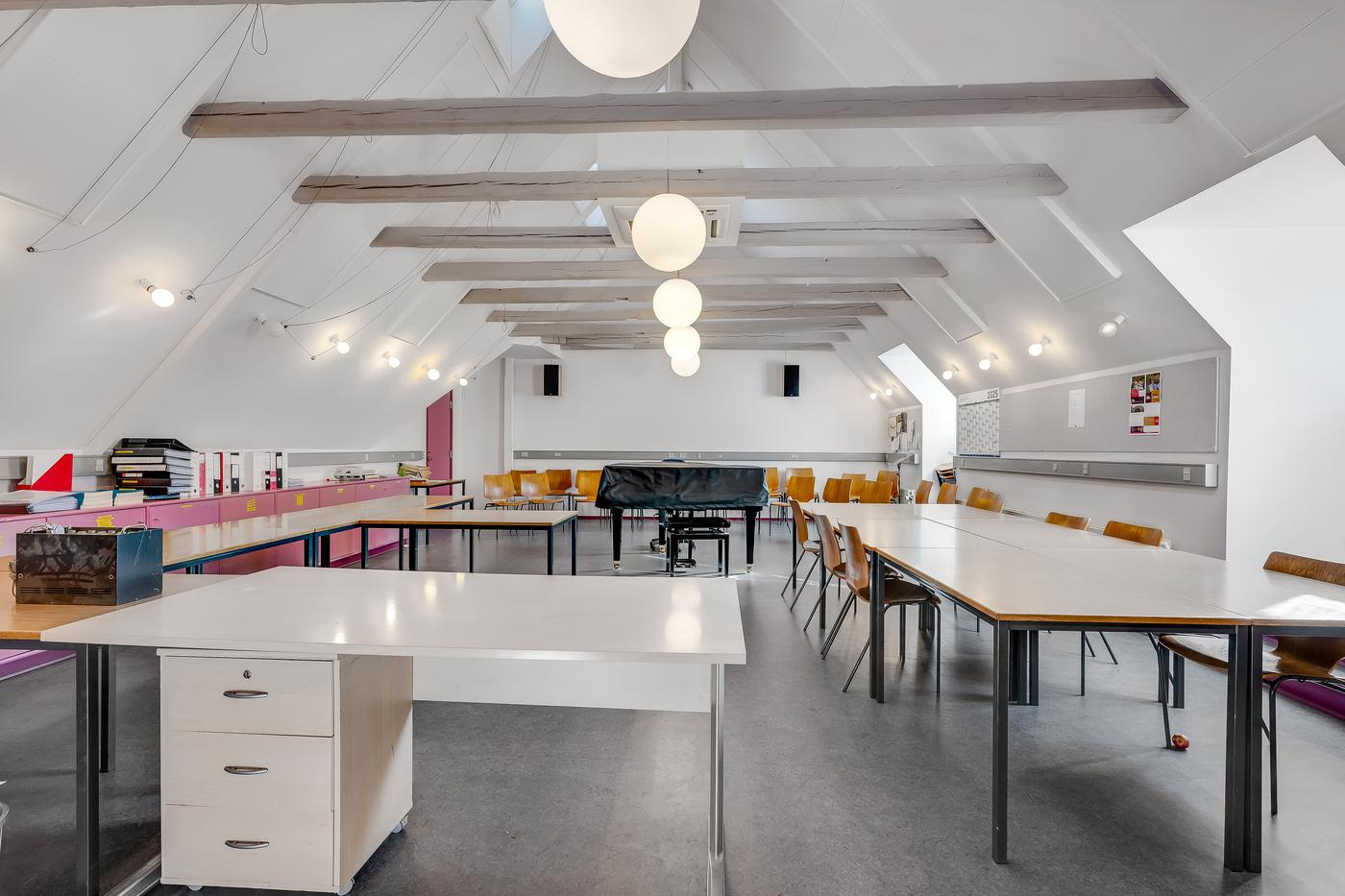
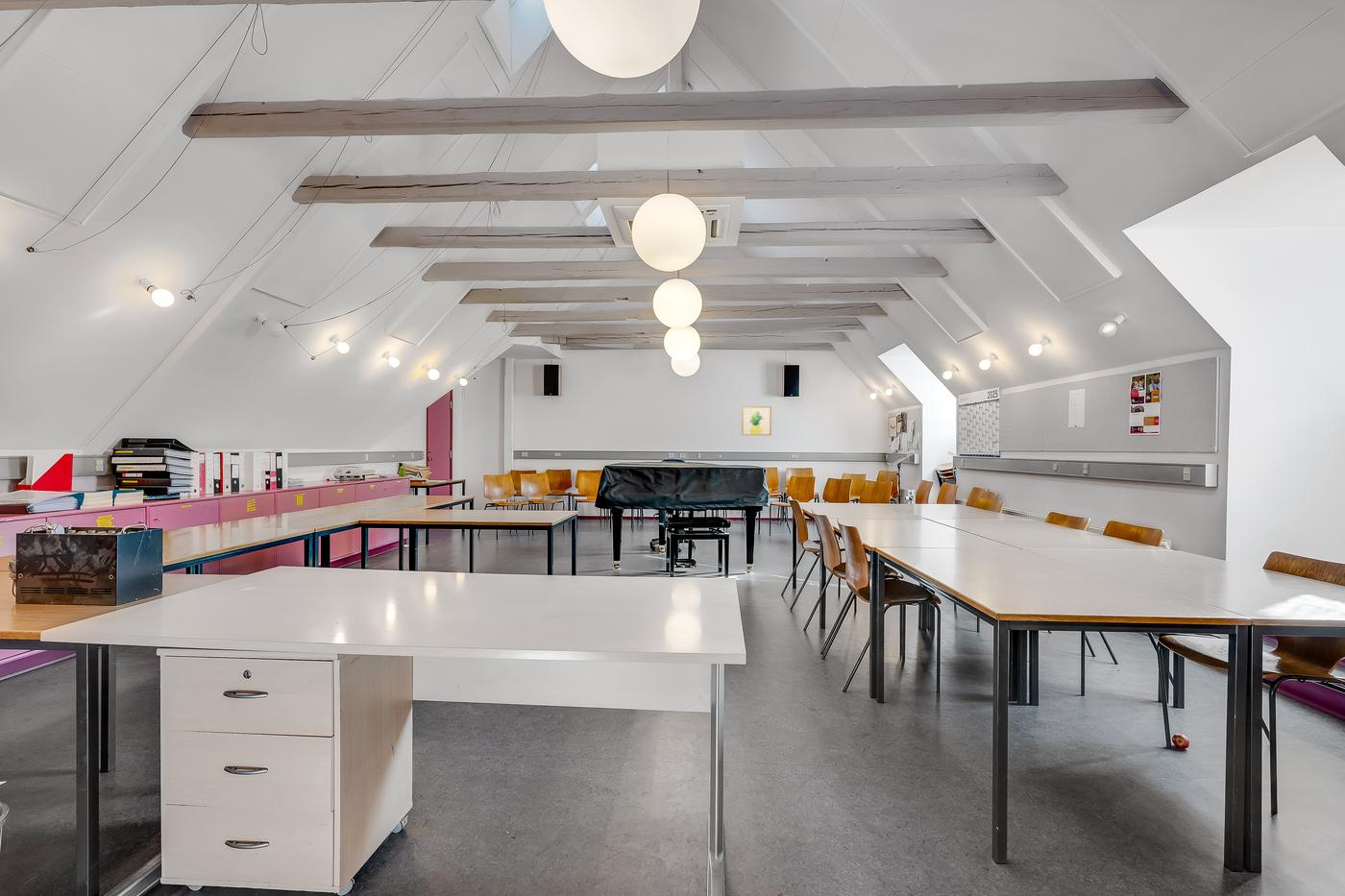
+ wall art (756, 421)
